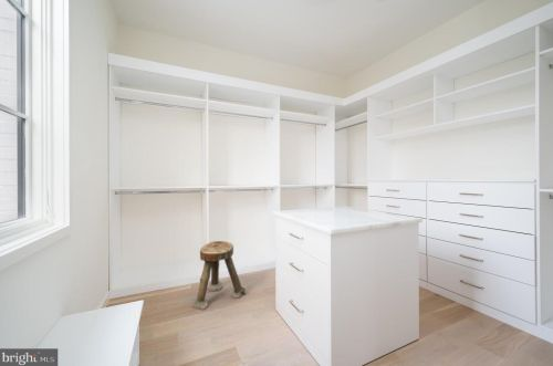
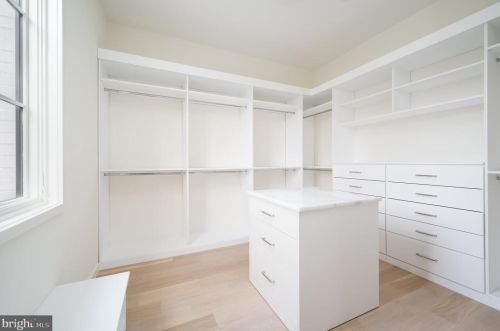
- stool (217, 271)
